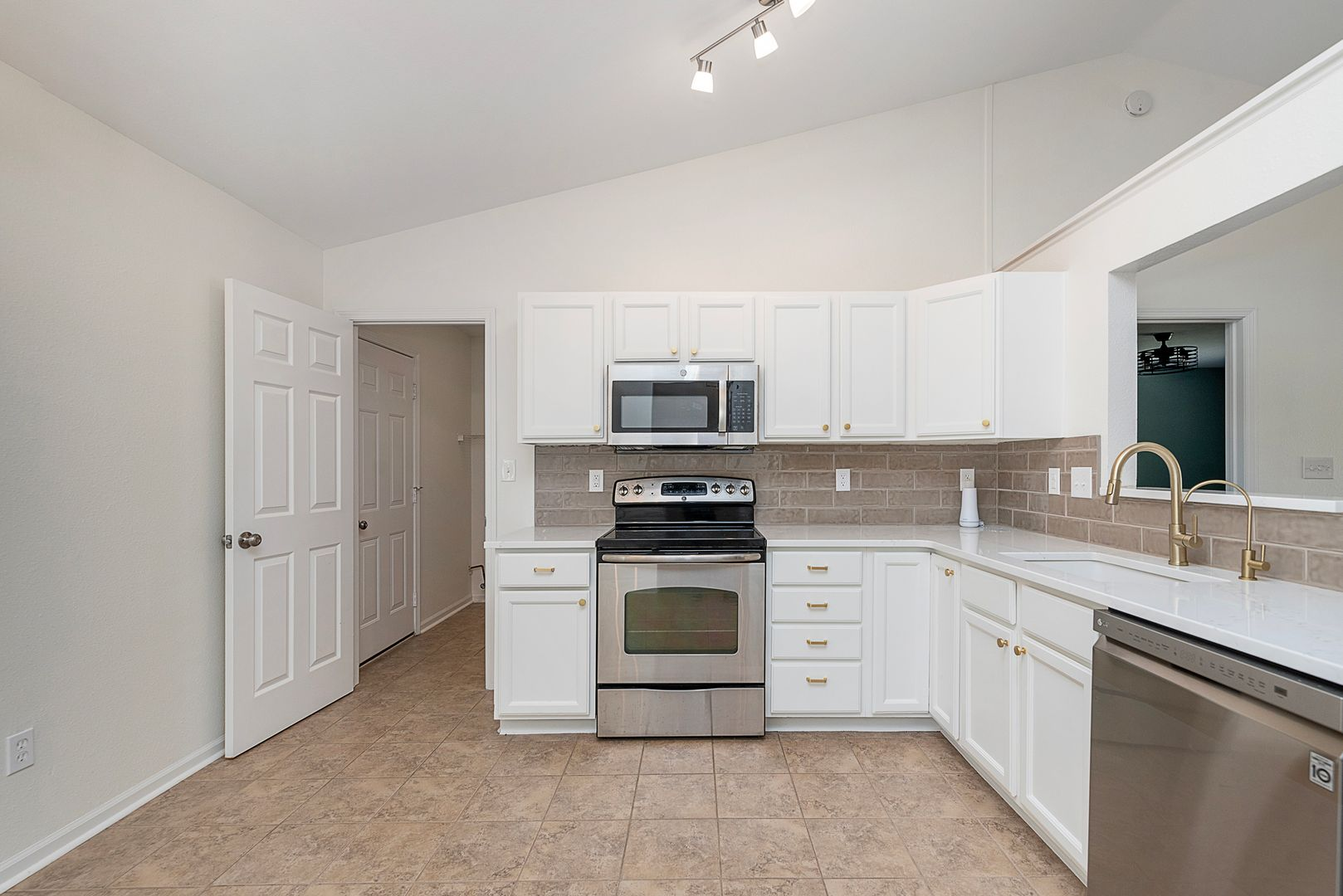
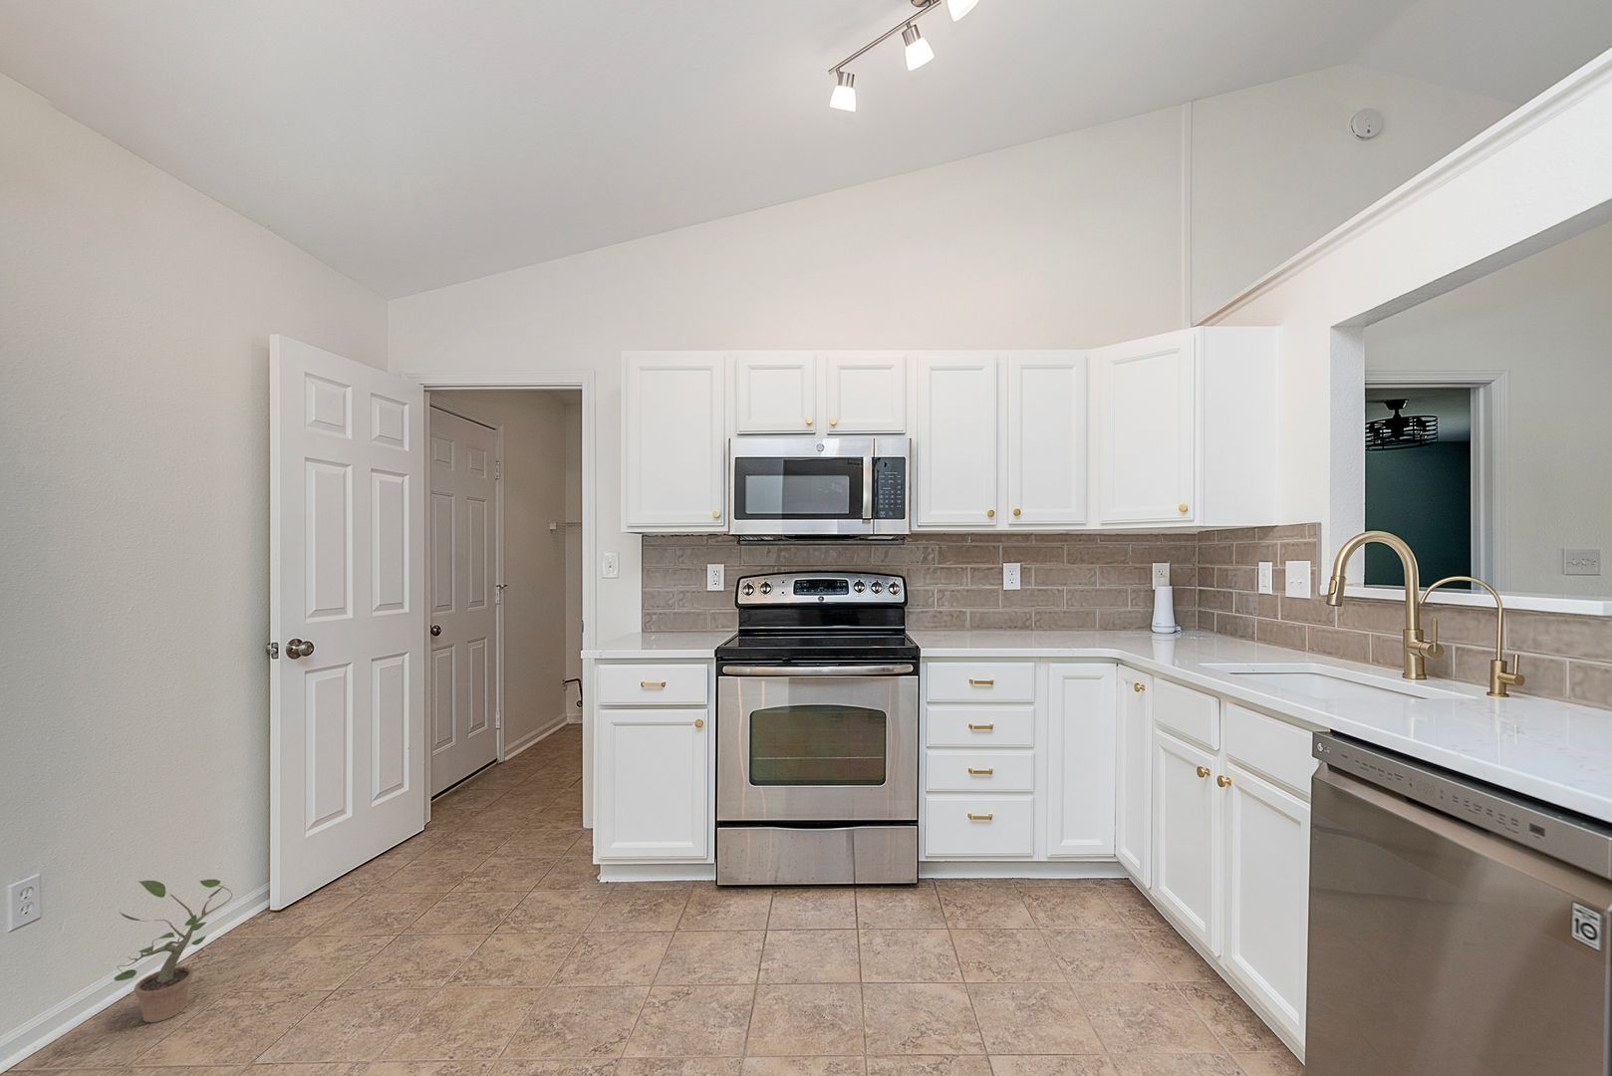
+ potted plant (176, 942)
